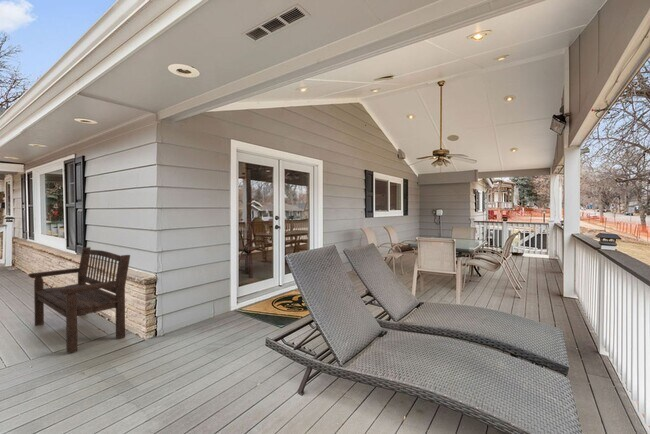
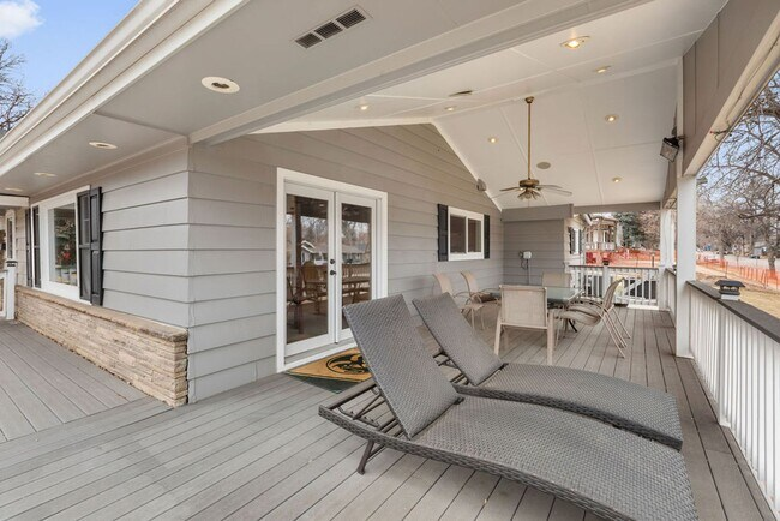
- bench (78, 291)
